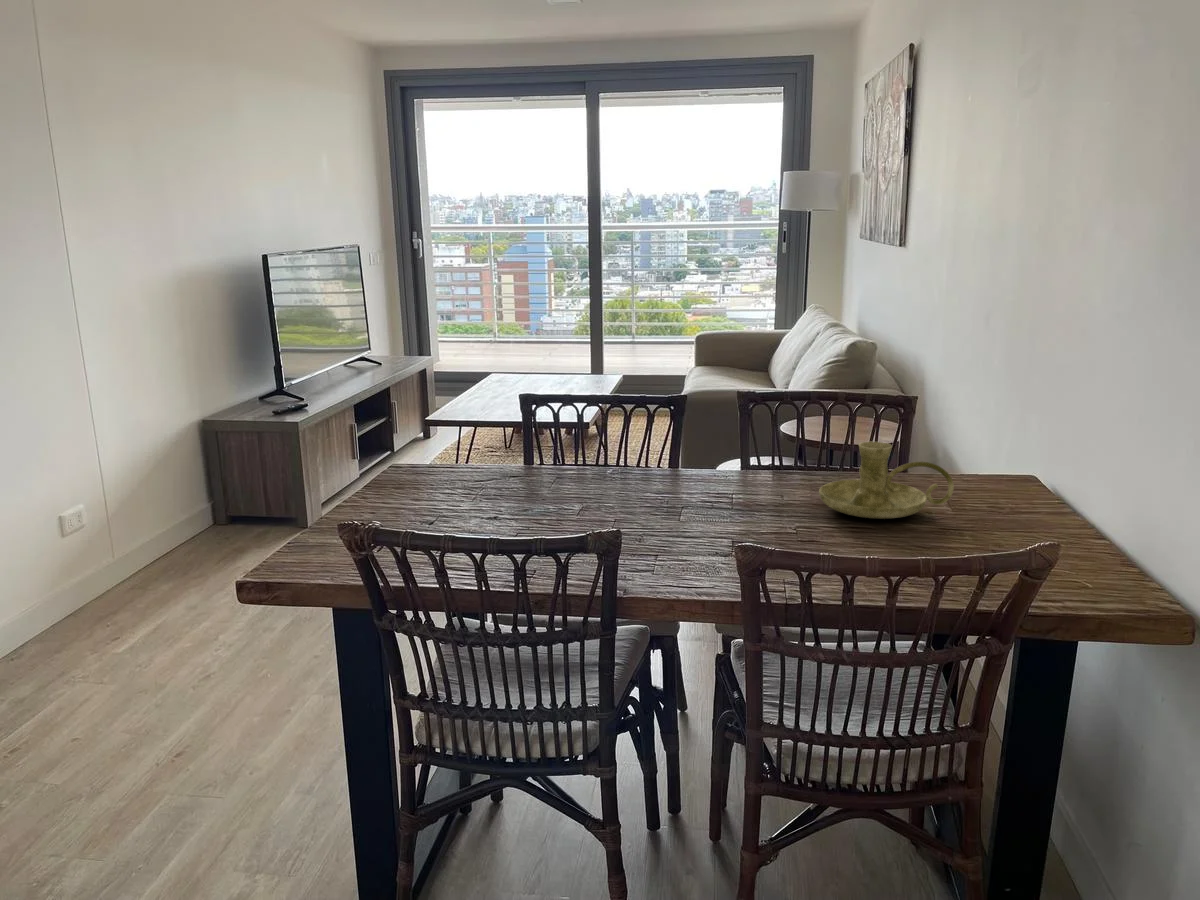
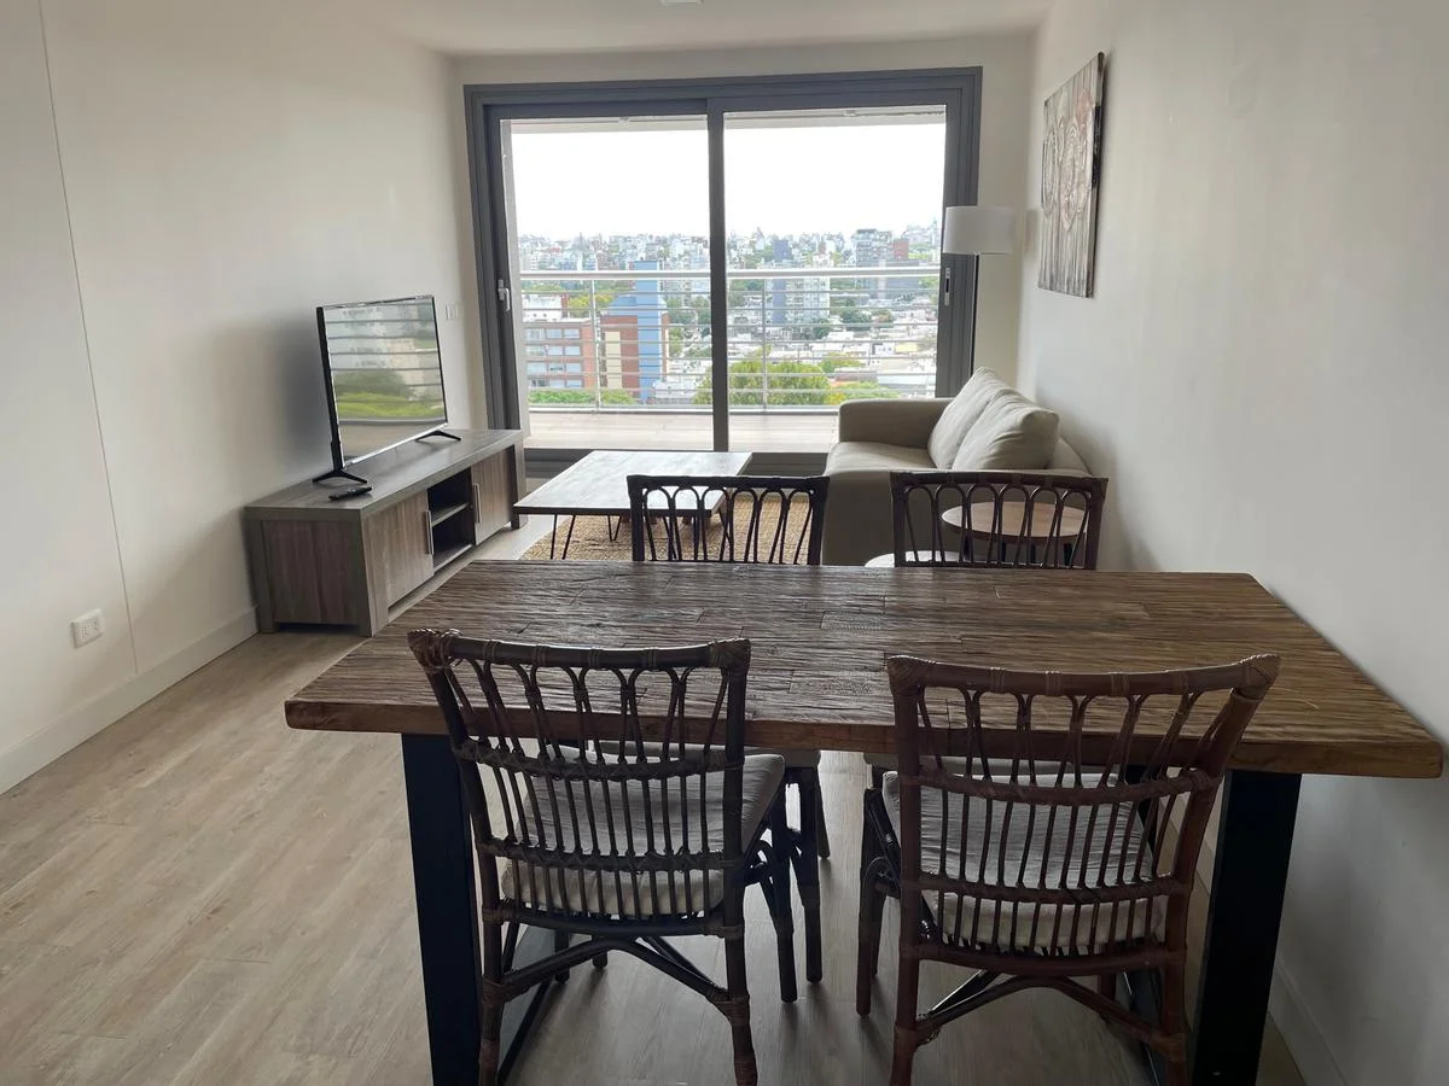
- candle holder (885, 479)
